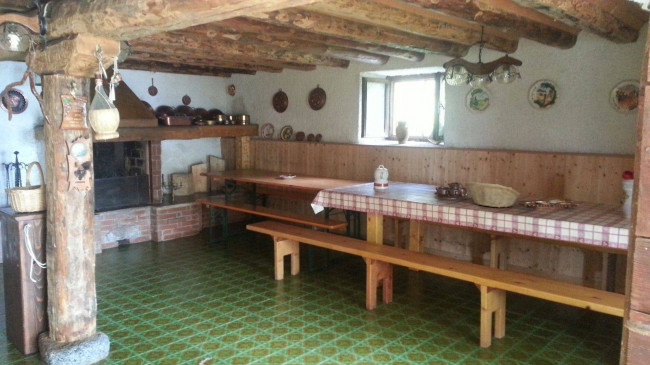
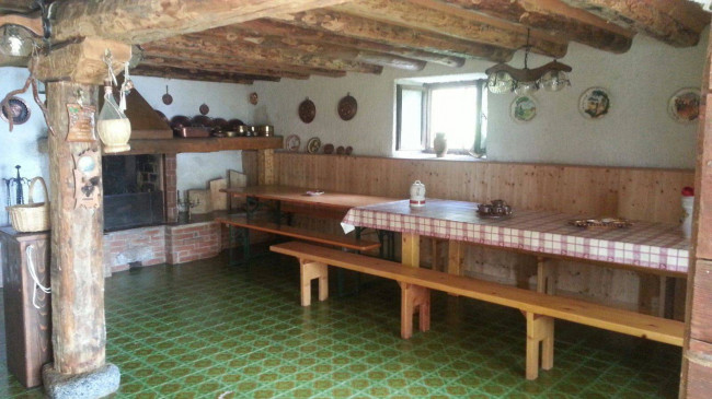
- fruit basket (491, 193)
